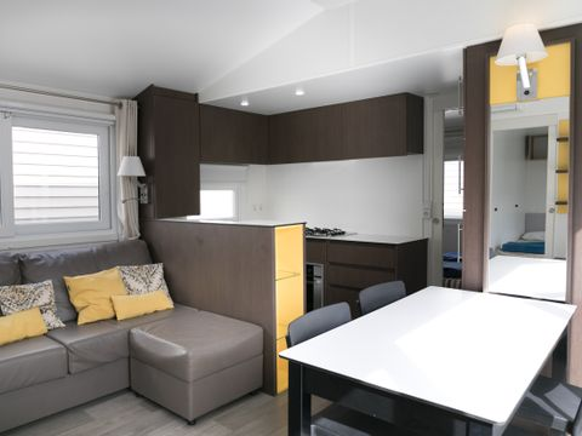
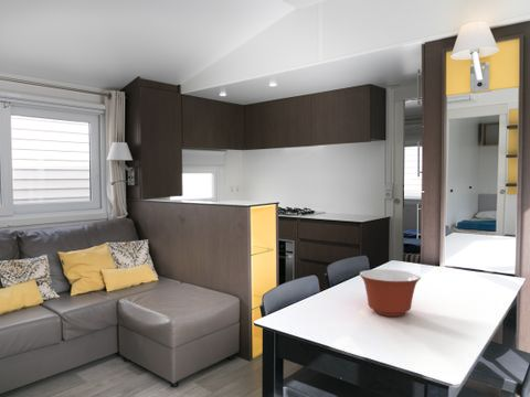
+ mixing bowl (389, 293)
